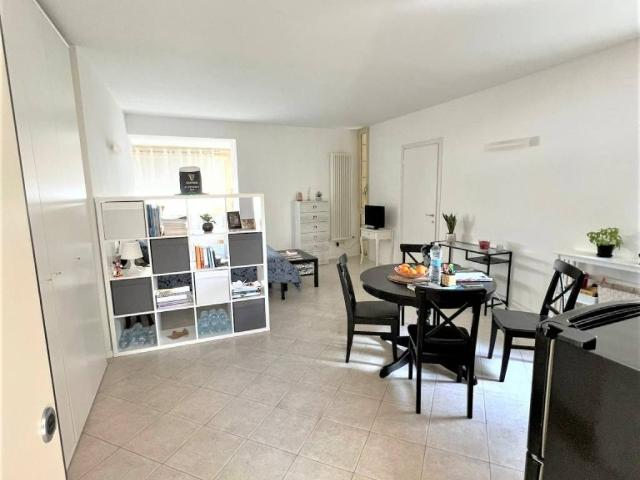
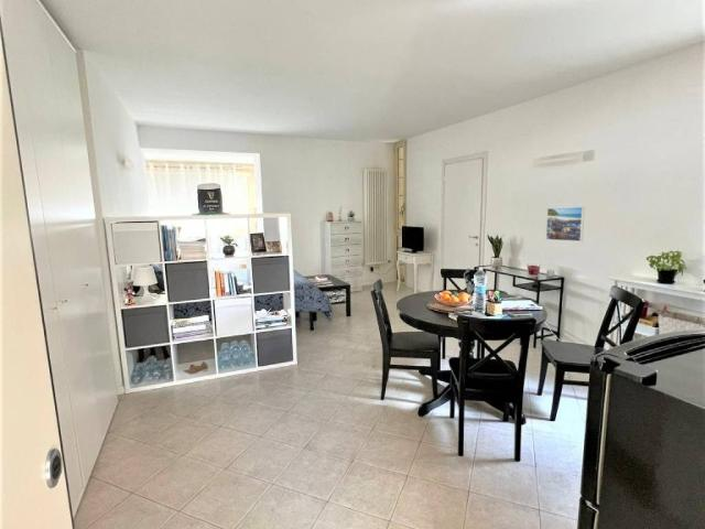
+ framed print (564, 224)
